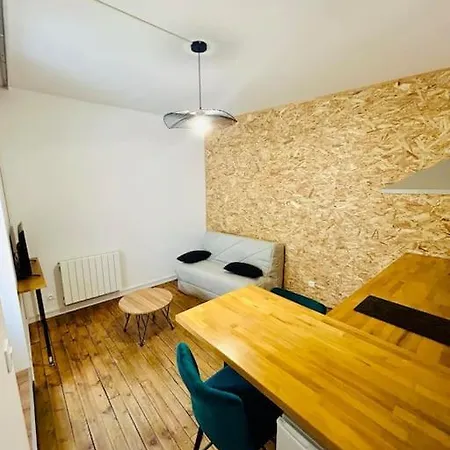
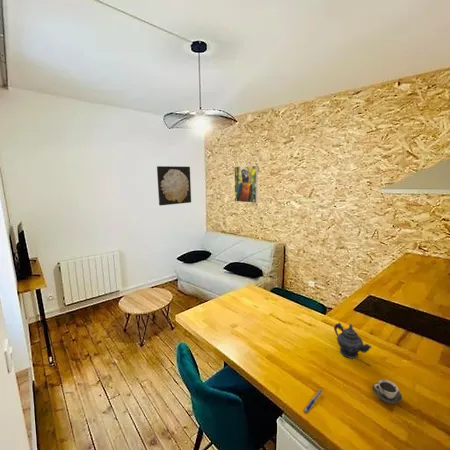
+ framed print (245, 184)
+ cup (387, 391)
+ pen (313, 400)
+ wall art (174, 185)
+ teapot (351, 339)
